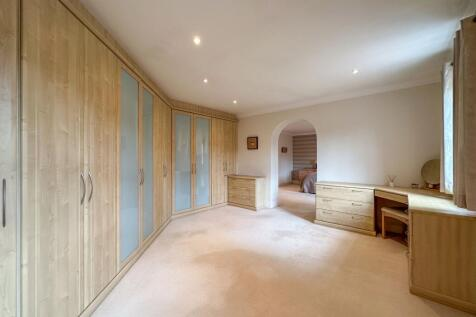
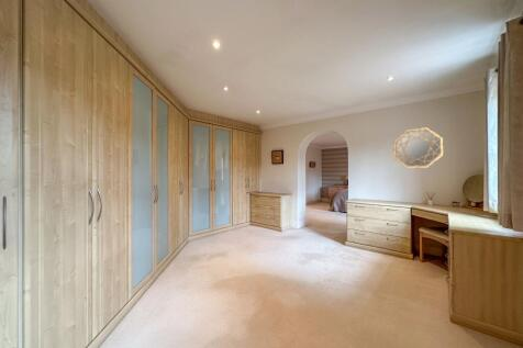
+ home mirror (416, 148)
